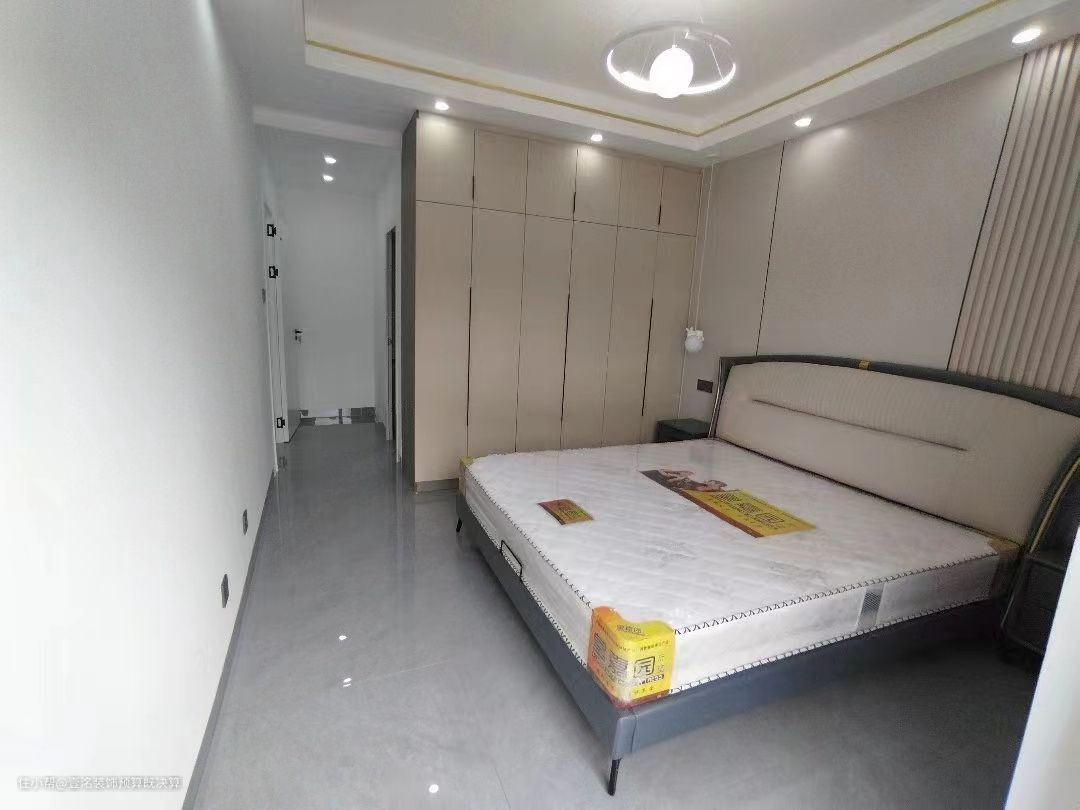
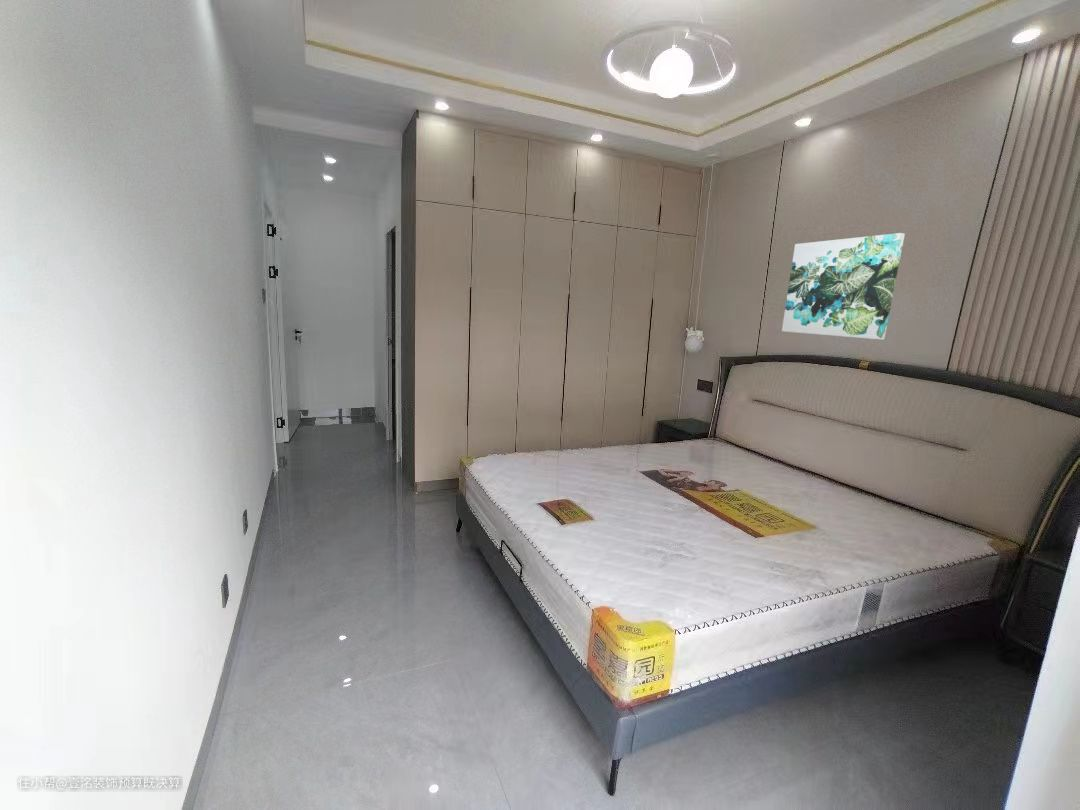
+ wall art (836, 288)
